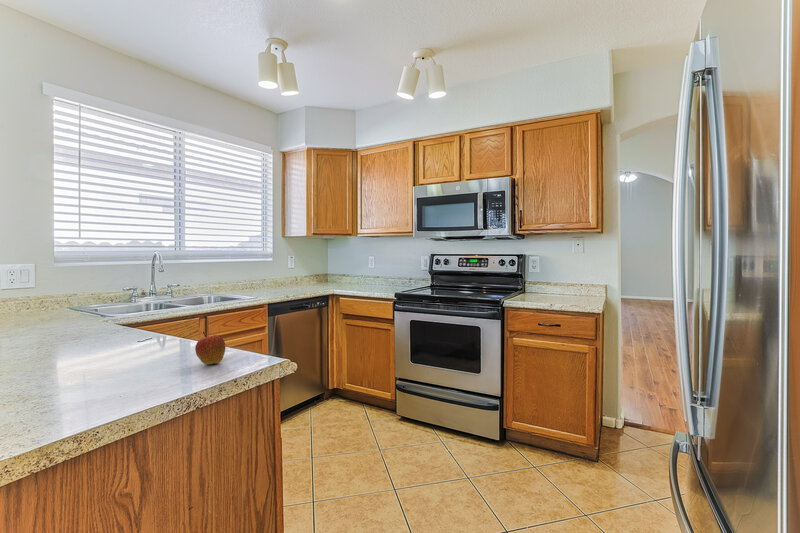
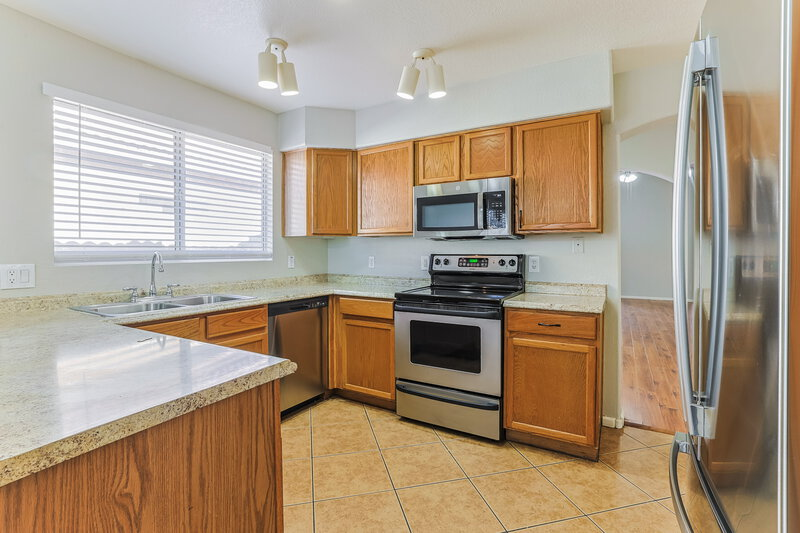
- fruit (210, 347)
